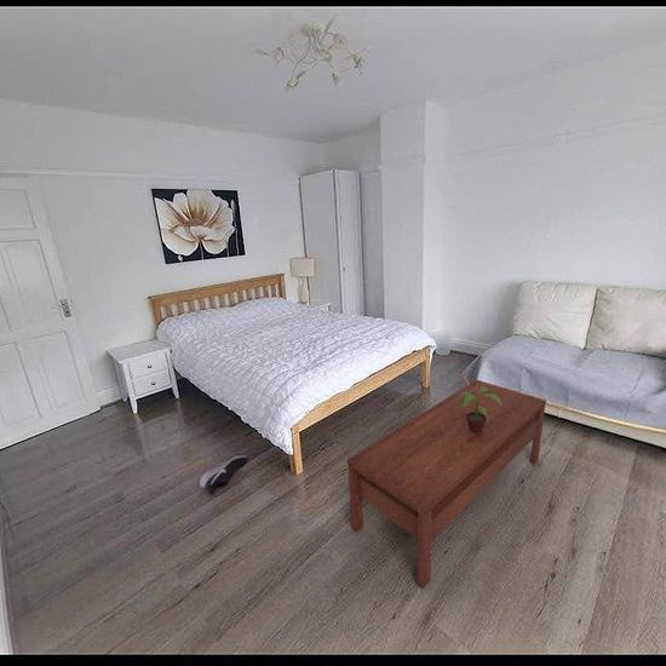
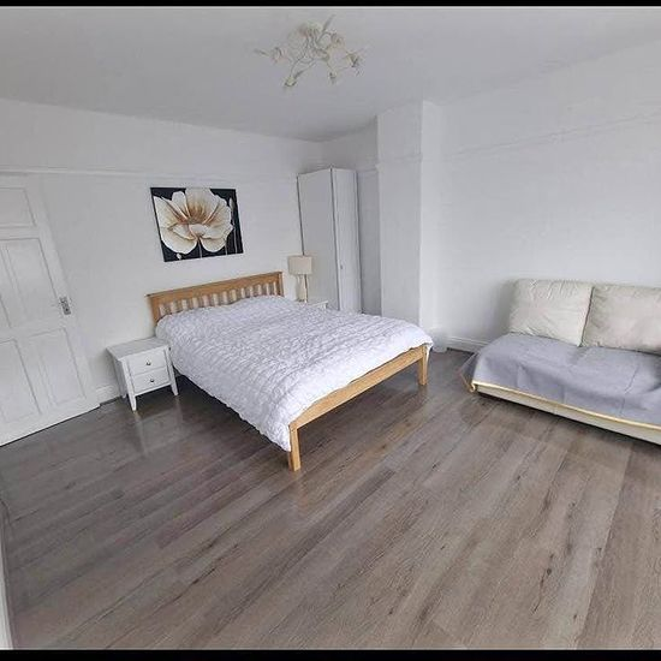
- coffee table (455, 459)
- shoe (224, 471)
- potted plant (476, 410)
